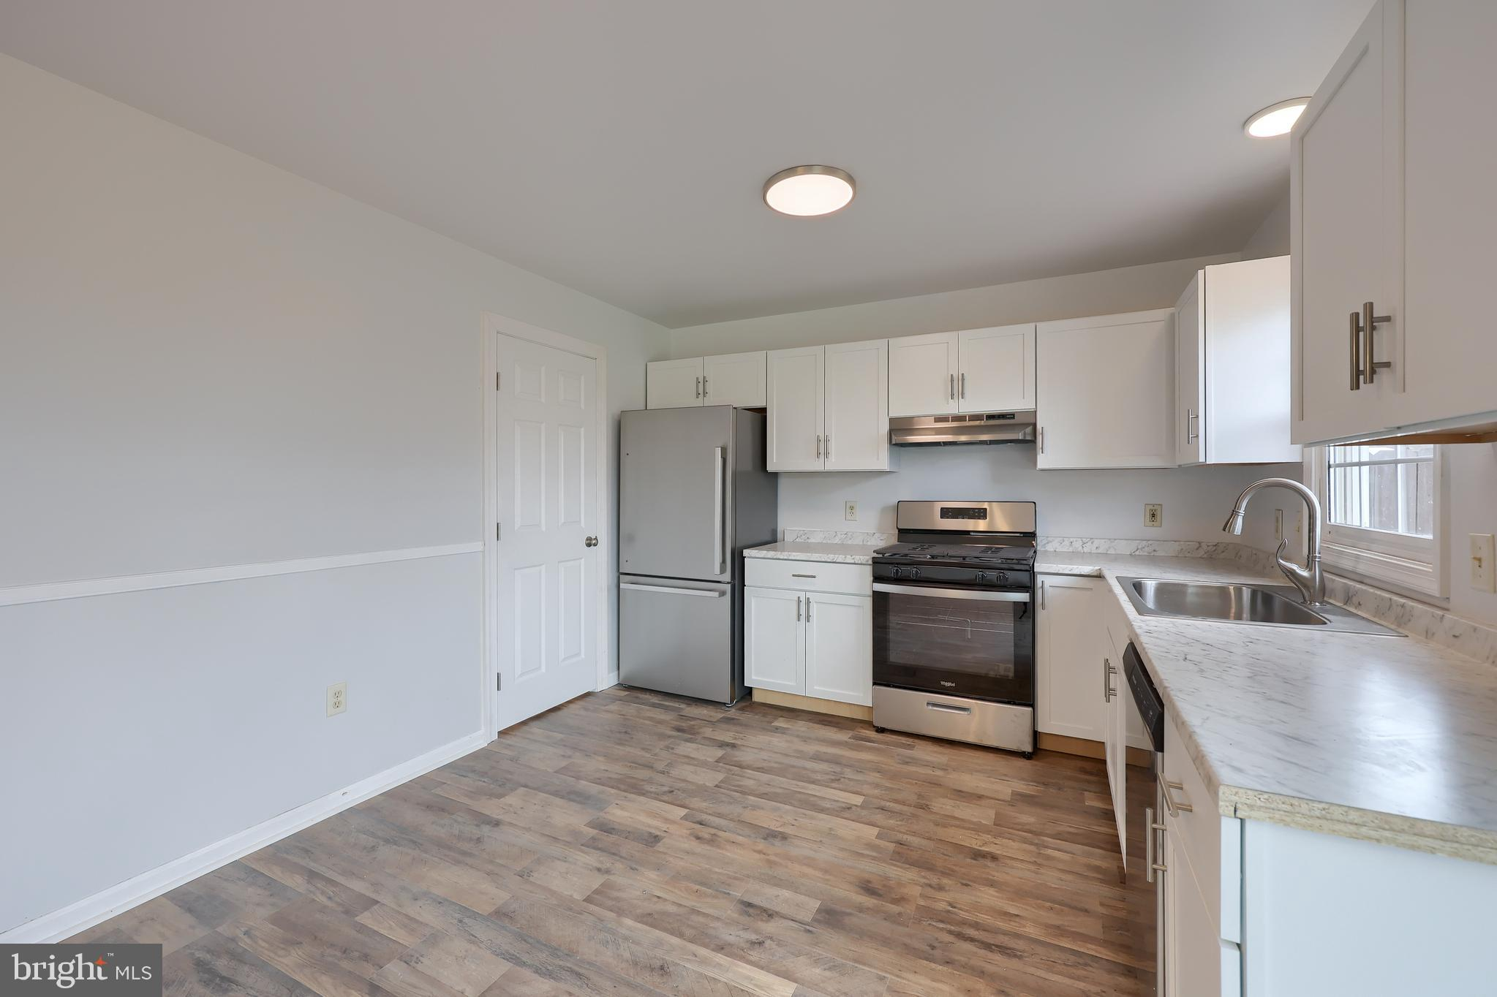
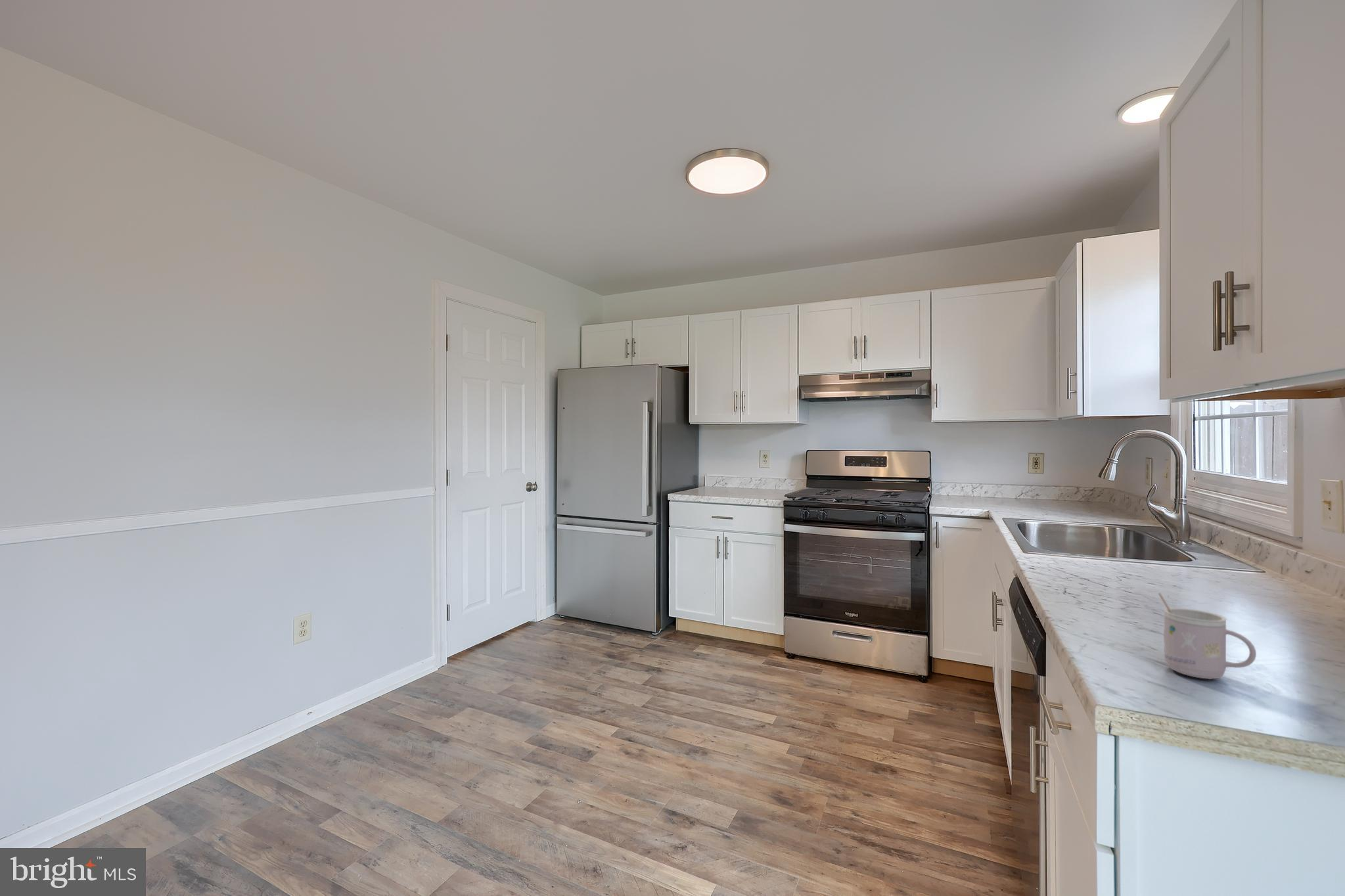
+ mug (1204, 638)
